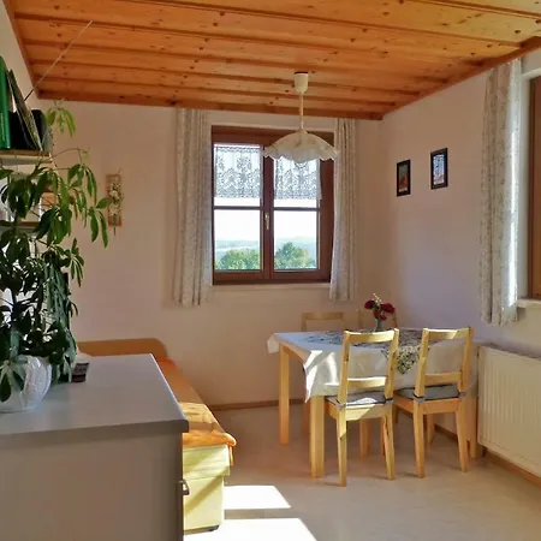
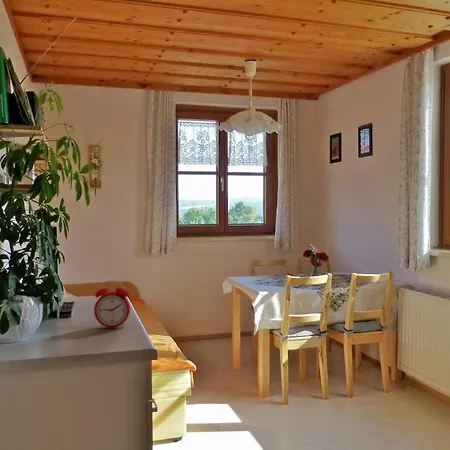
+ alarm clock (112, 303)
